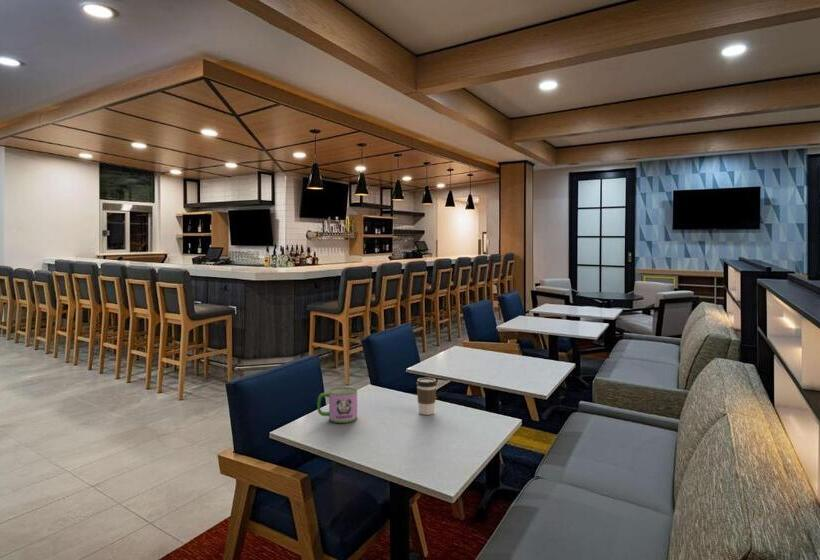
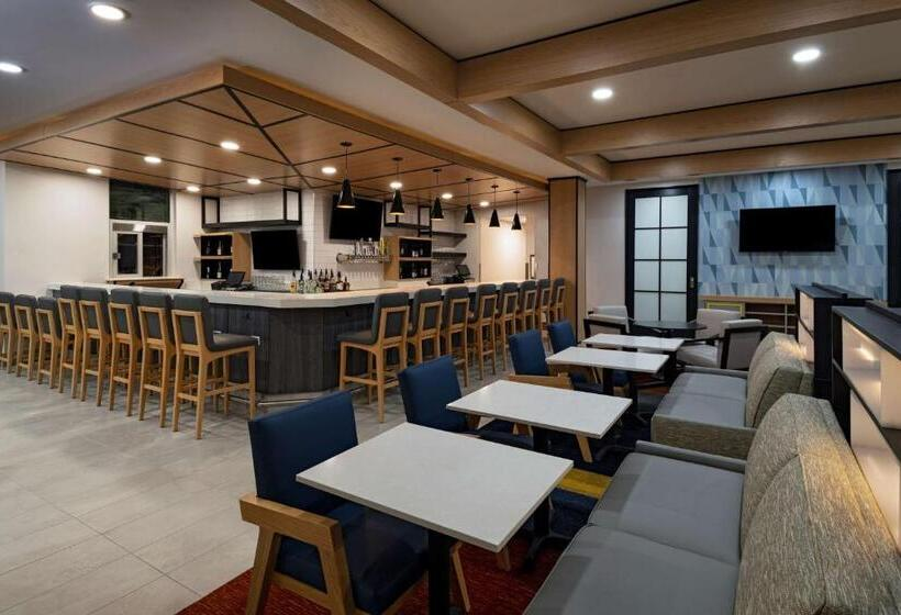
- coffee cup (426, 396)
- mug (337, 404)
